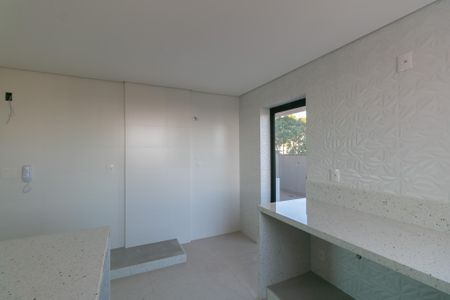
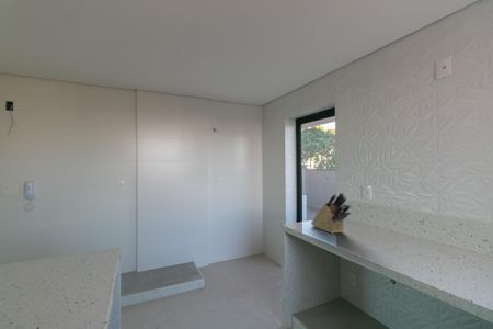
+ knife block (330, 211)
